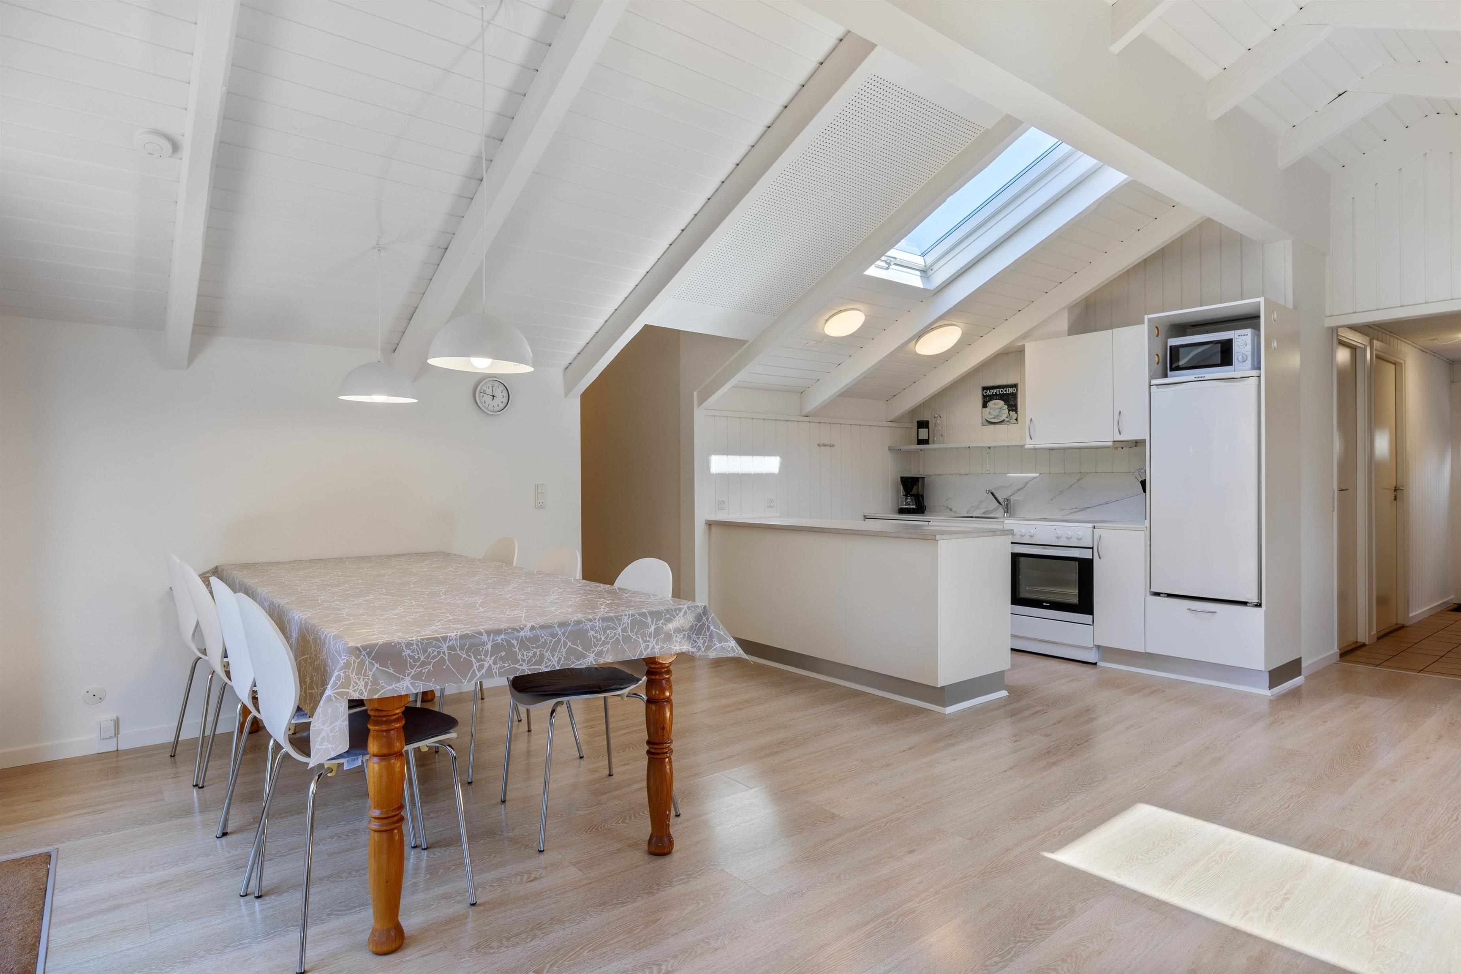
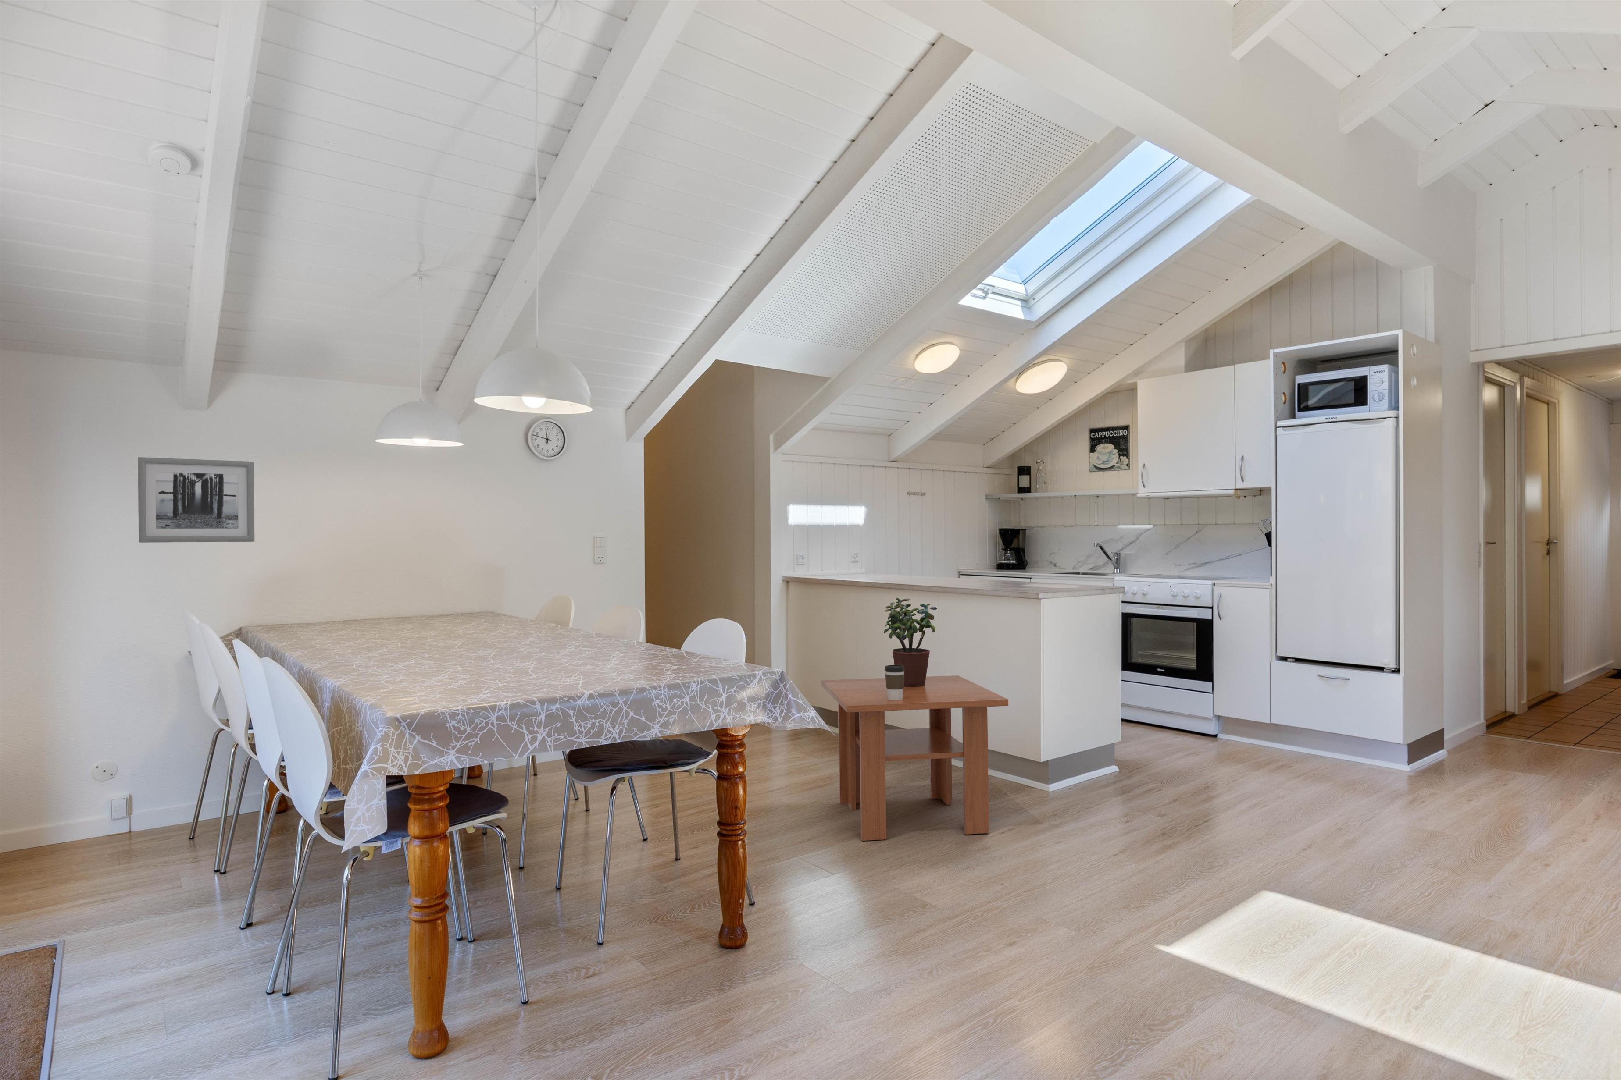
+ wall art (198, 500)
+ coffee cup (895, 681)
+ coffee table (908, 752)
+ potted plant (912, 641)
